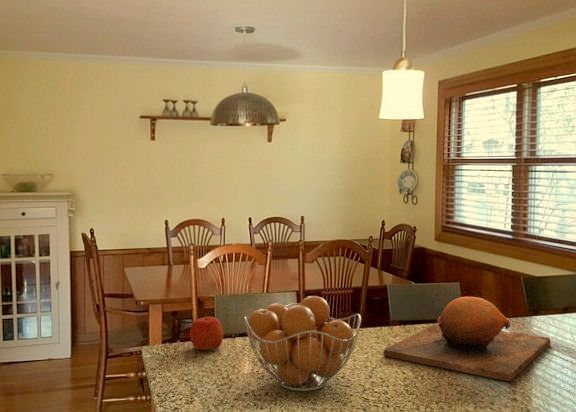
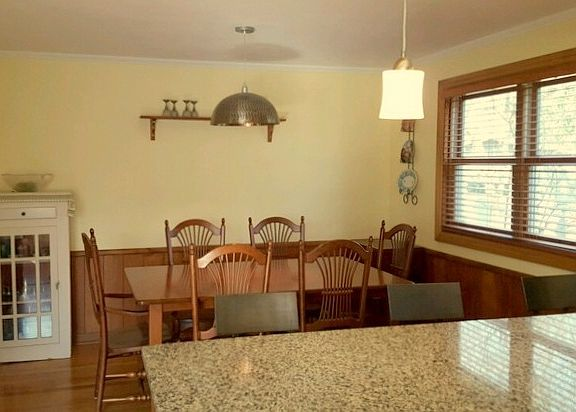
- fruit basket (302, 341)
- chopping board (470, 322)
- apple (206, 331)
